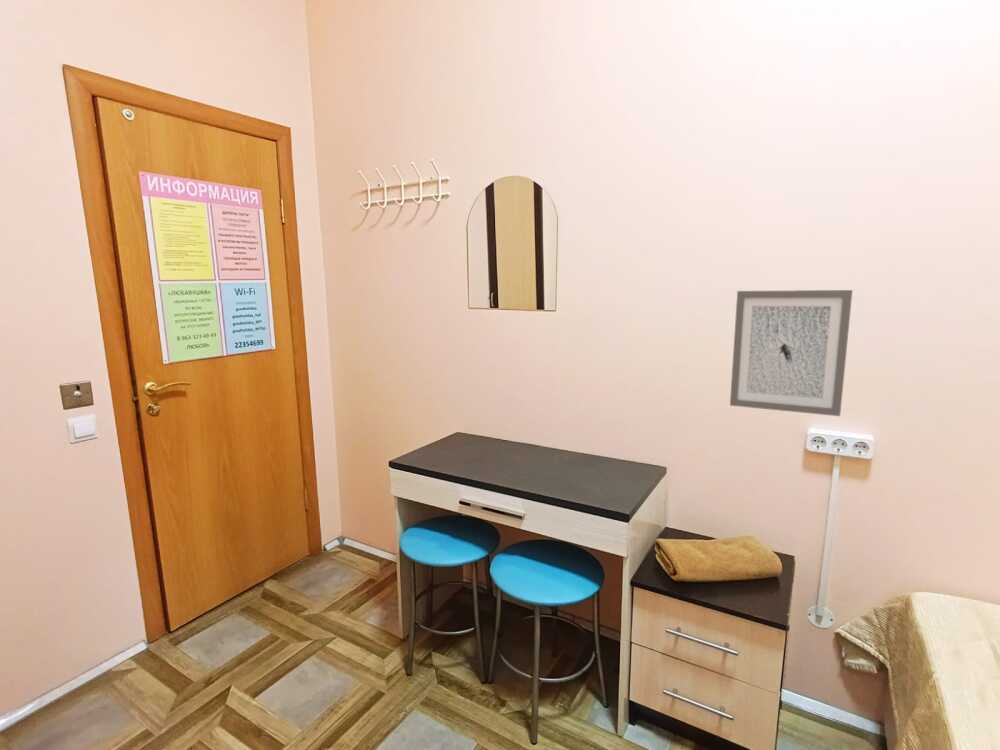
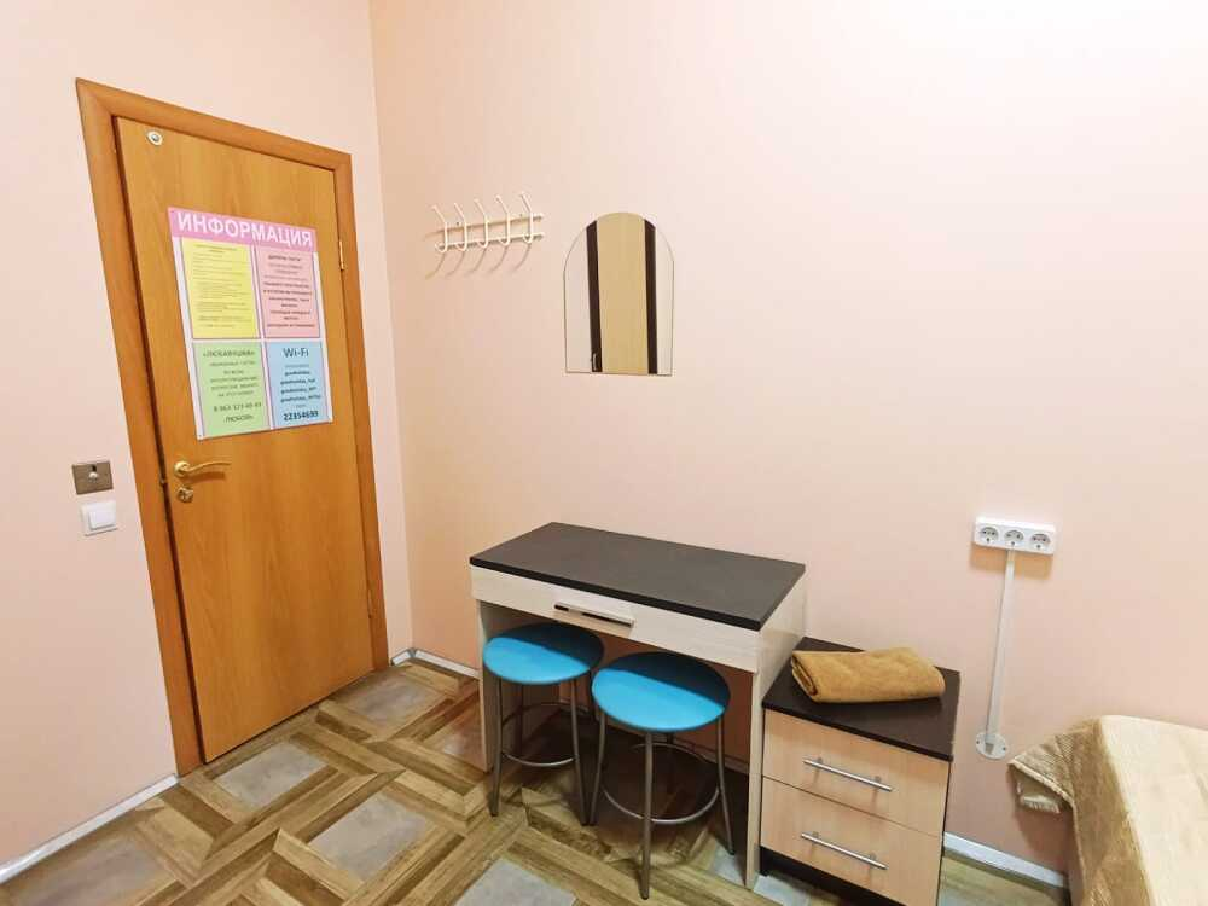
- wall art (787, 351)
